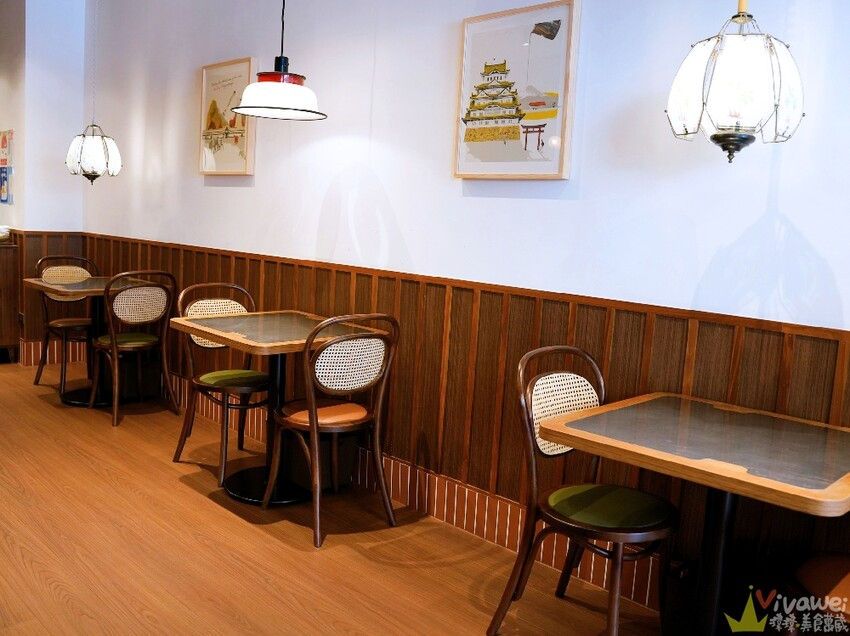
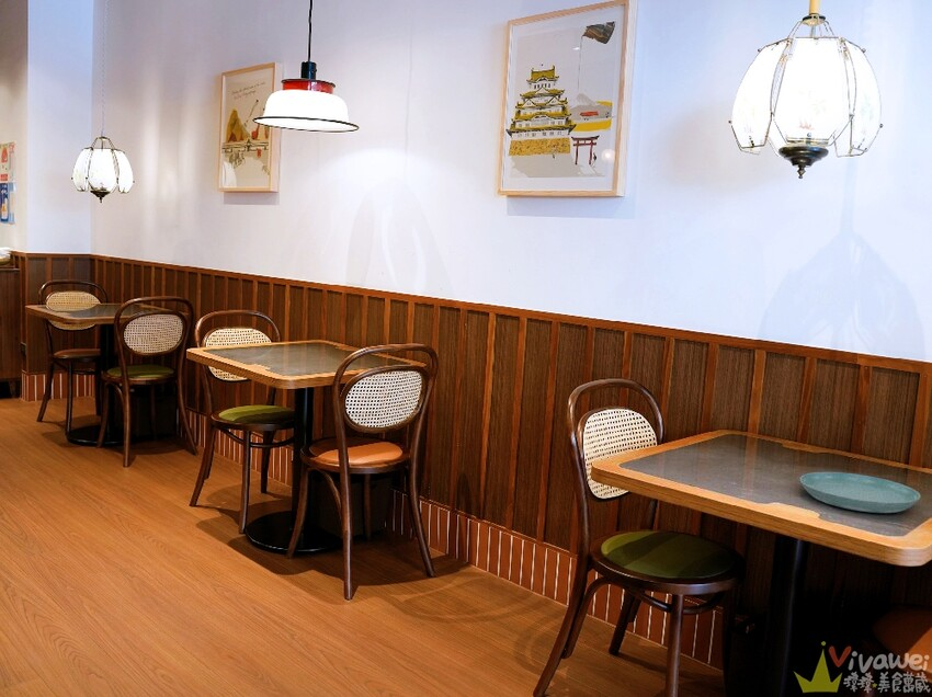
+ saucer (857, 492)
